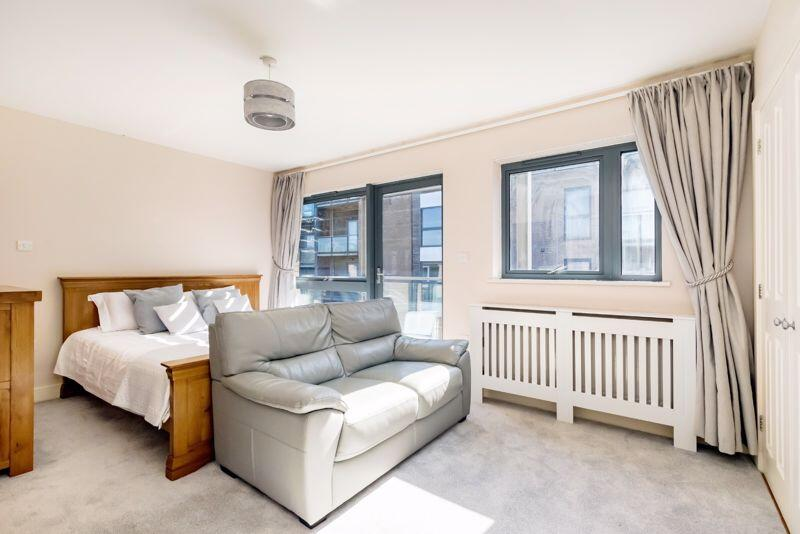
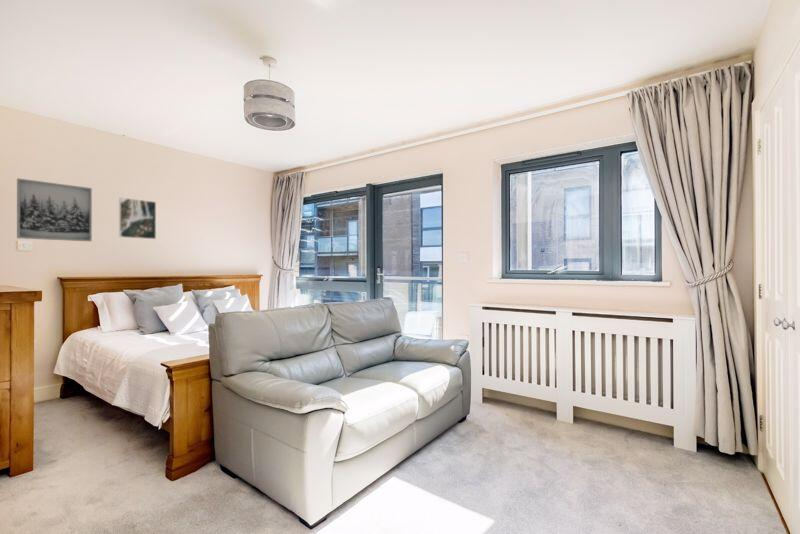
+ wall art (56, 211)
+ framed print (138, 219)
